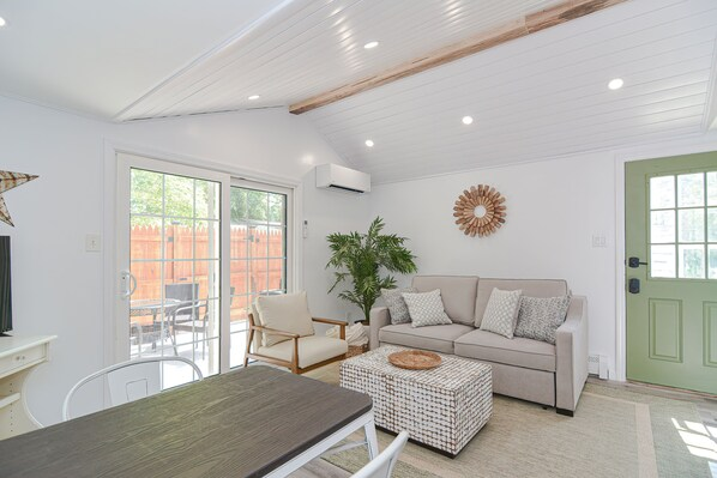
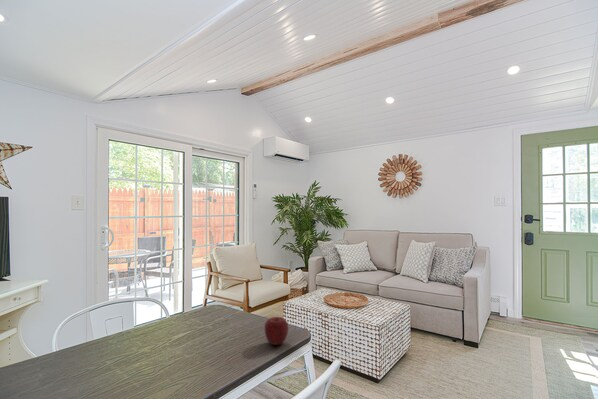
+ apple (276, 330)
